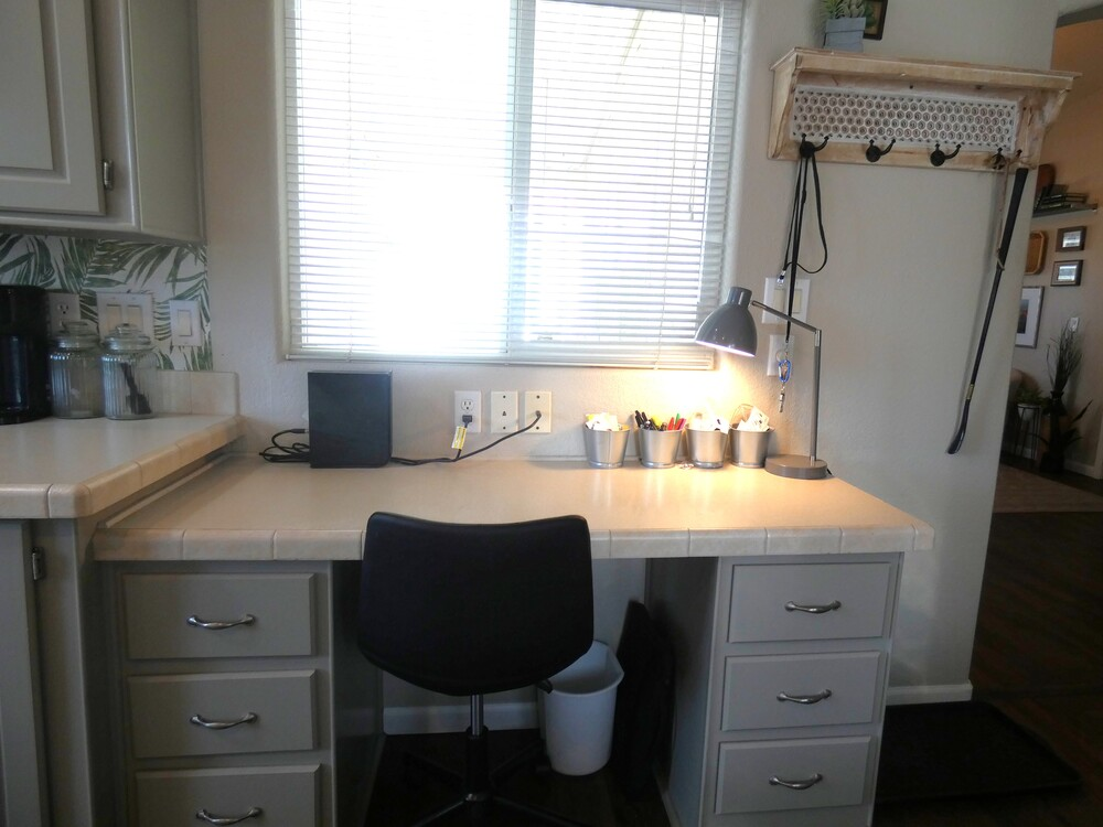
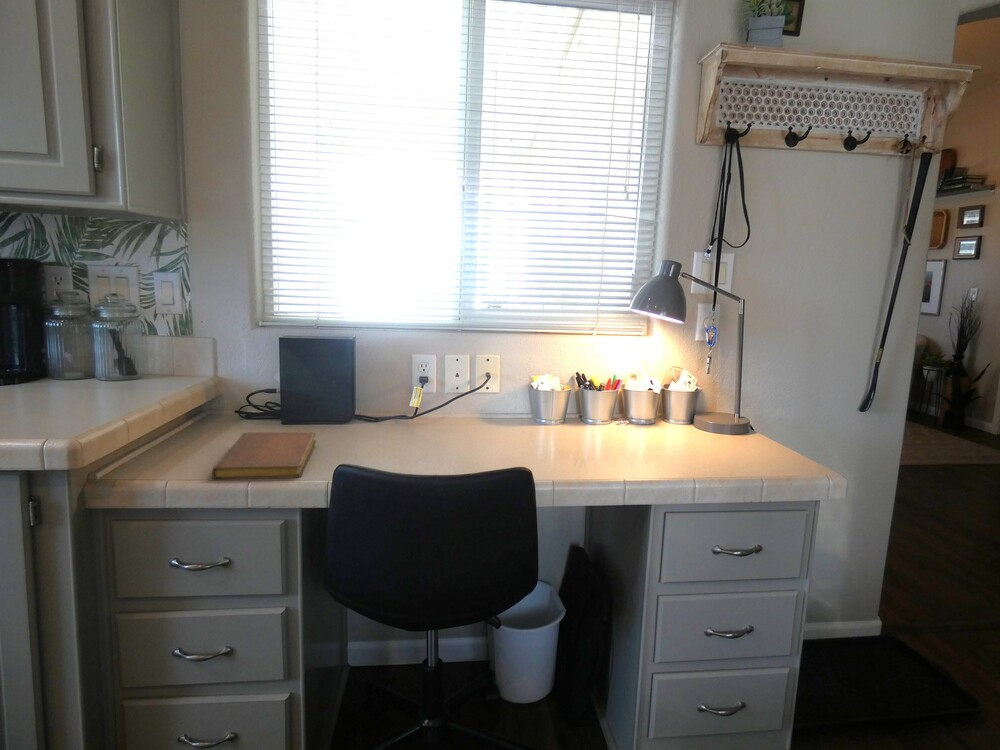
+ notebook (269, 453)
